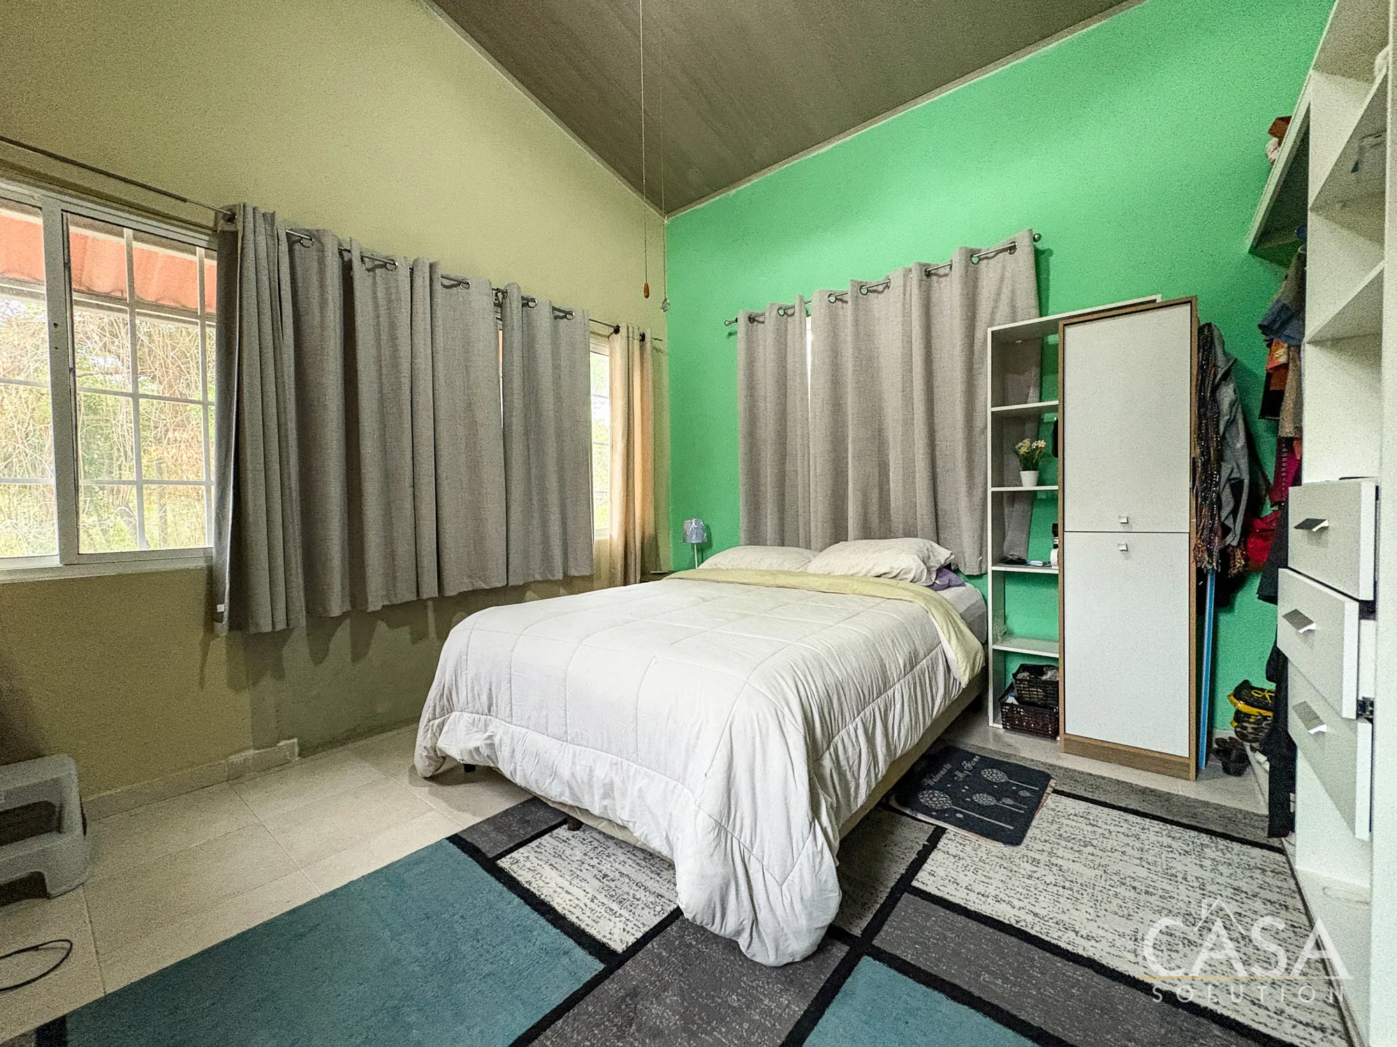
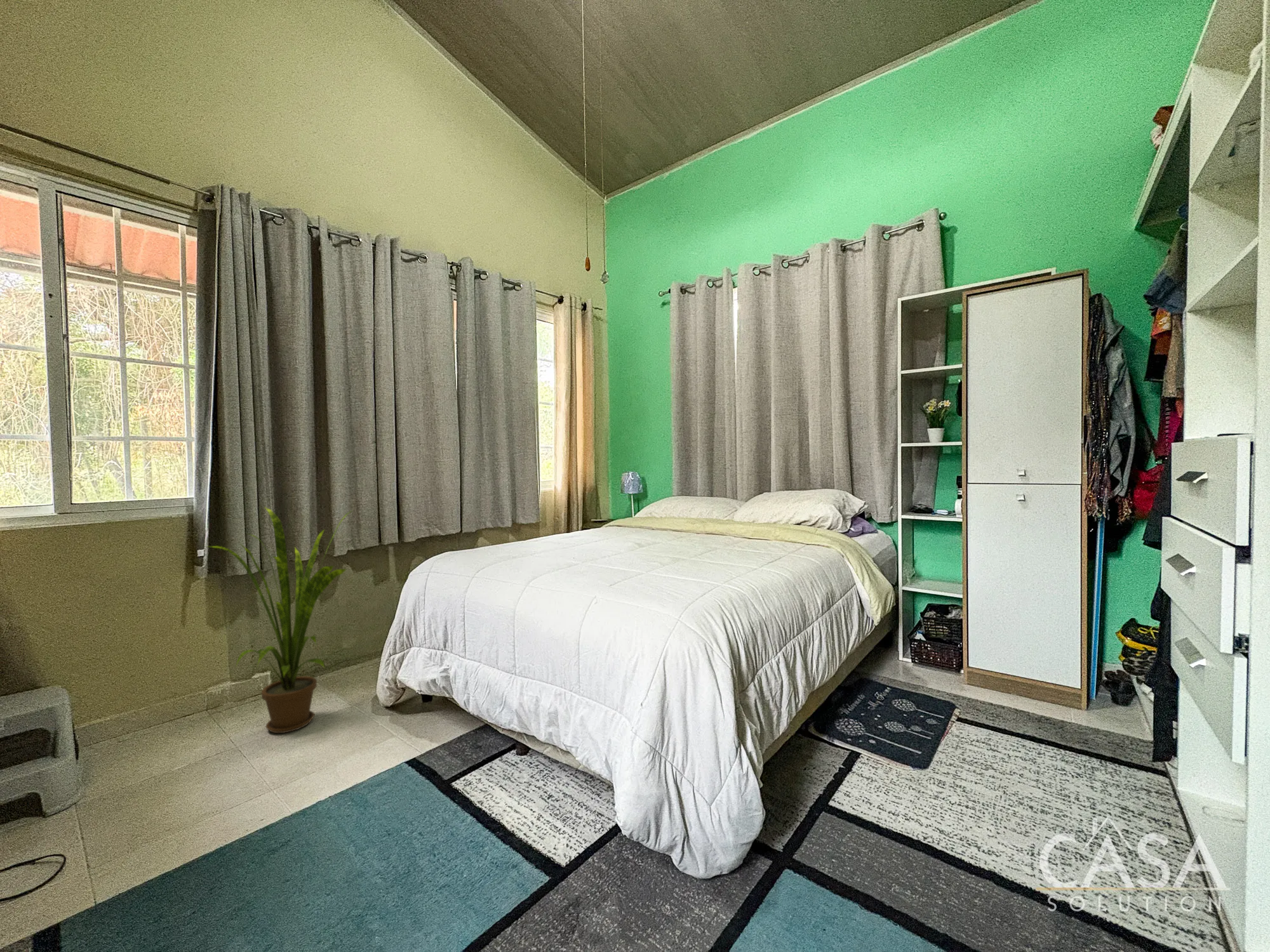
+ house plant (279, 616)
